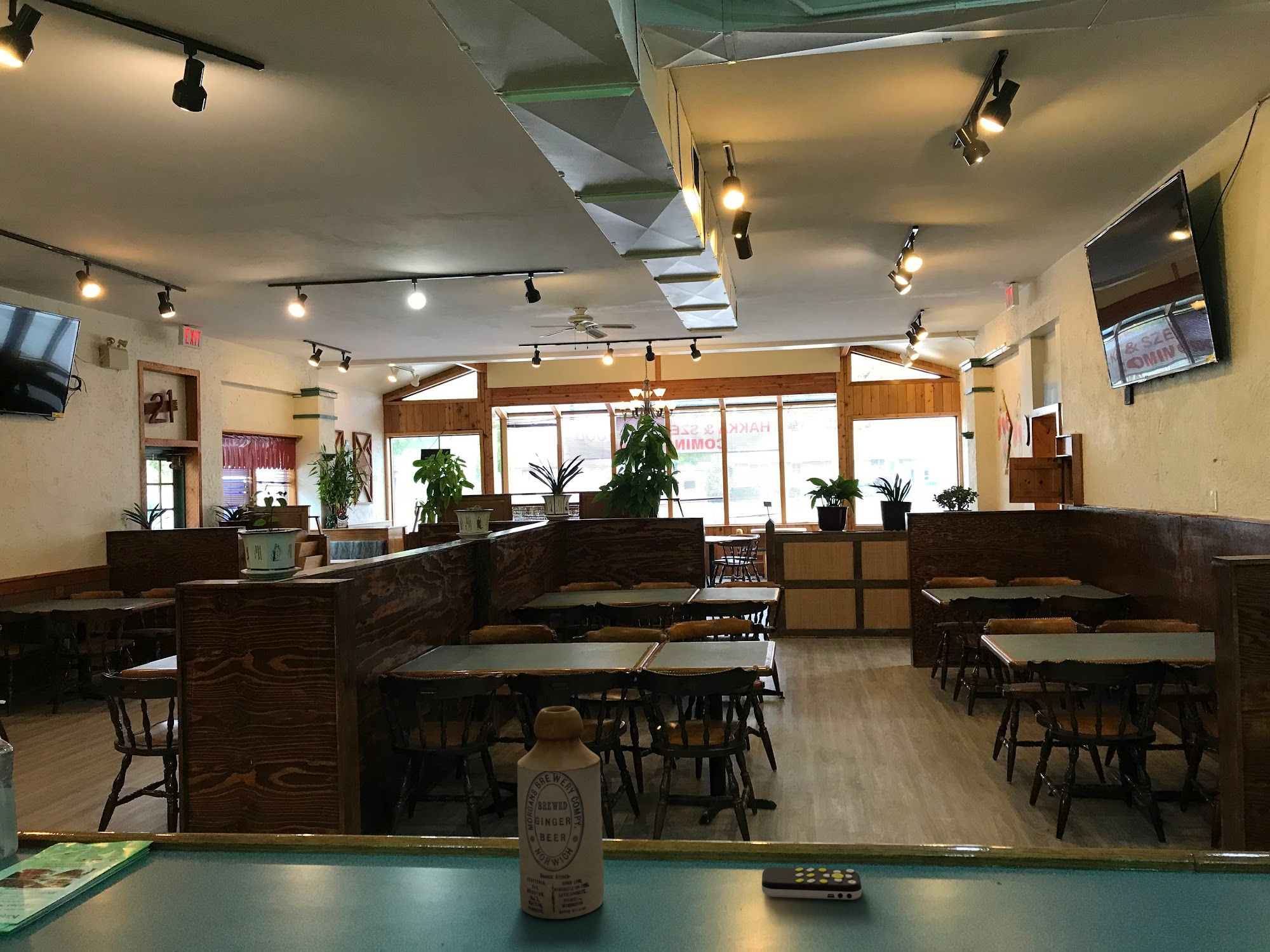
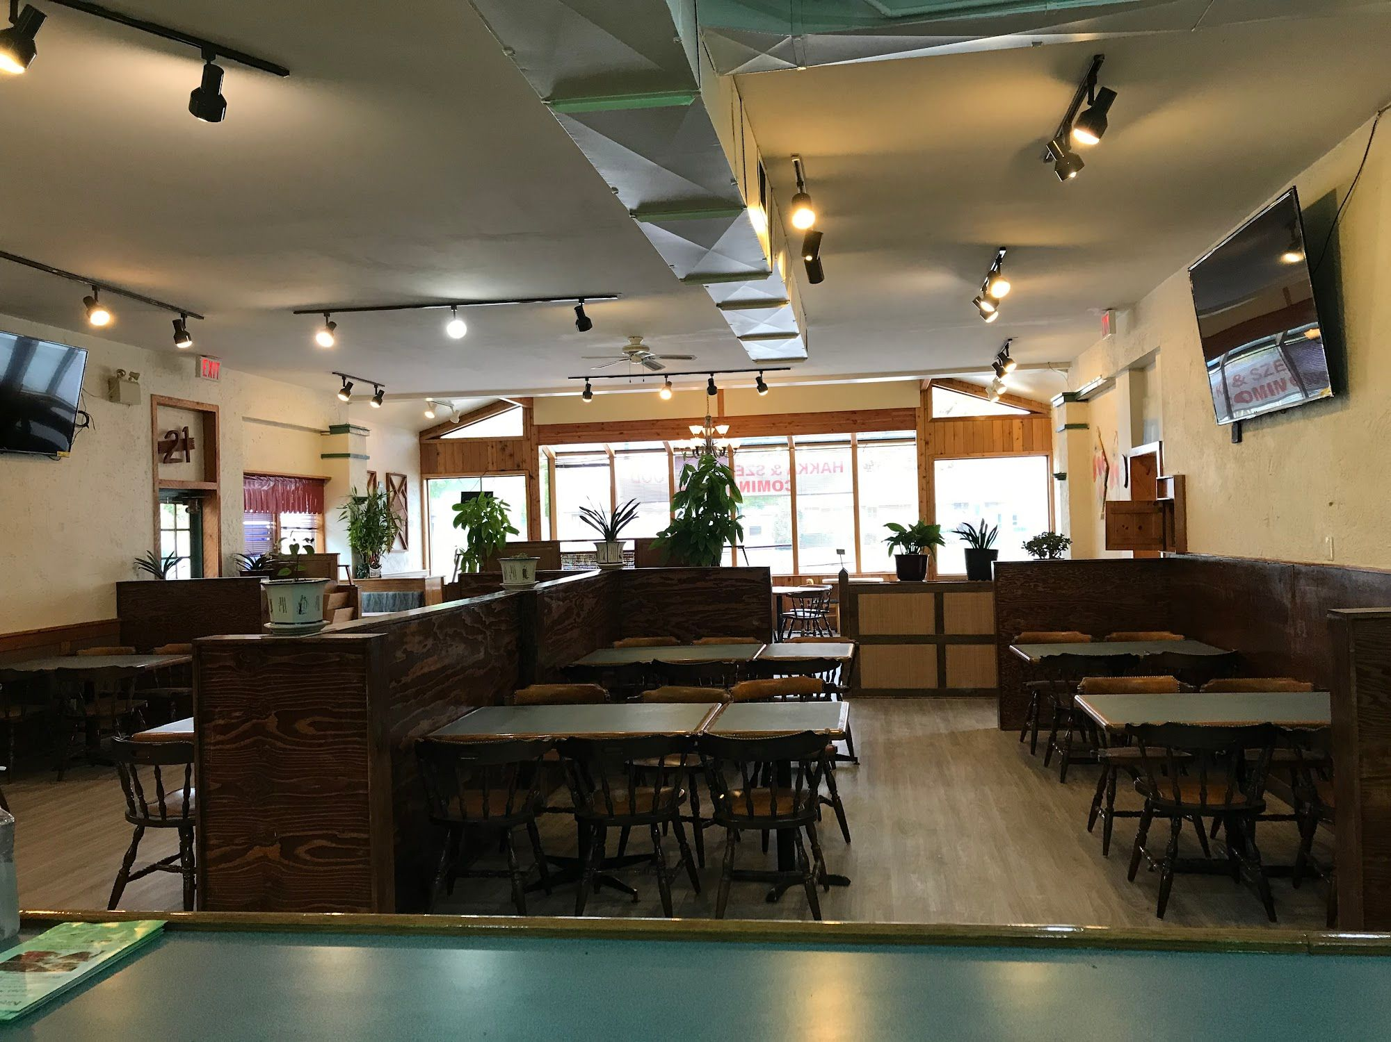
- remote control (811, 882)
- bottle (559, 804)
